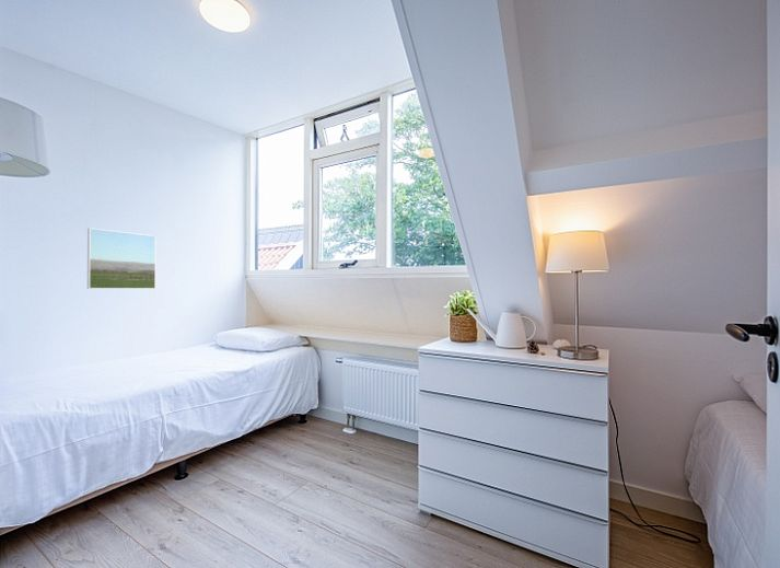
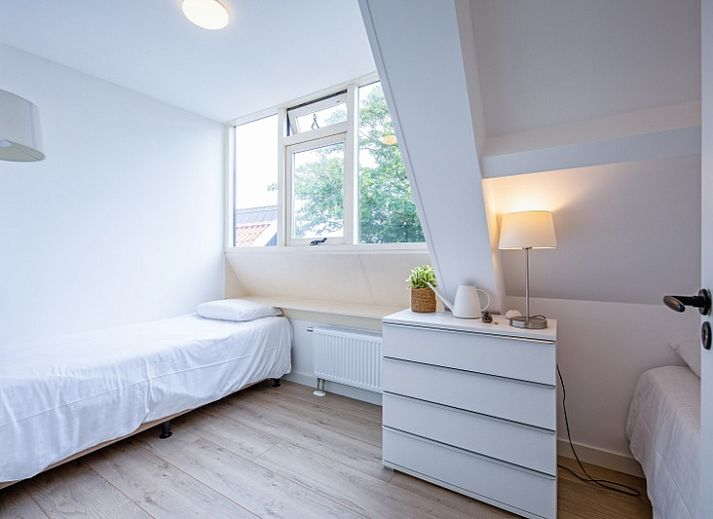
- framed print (124, 260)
